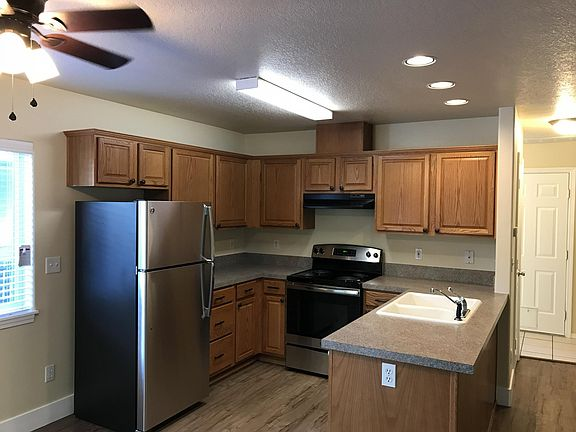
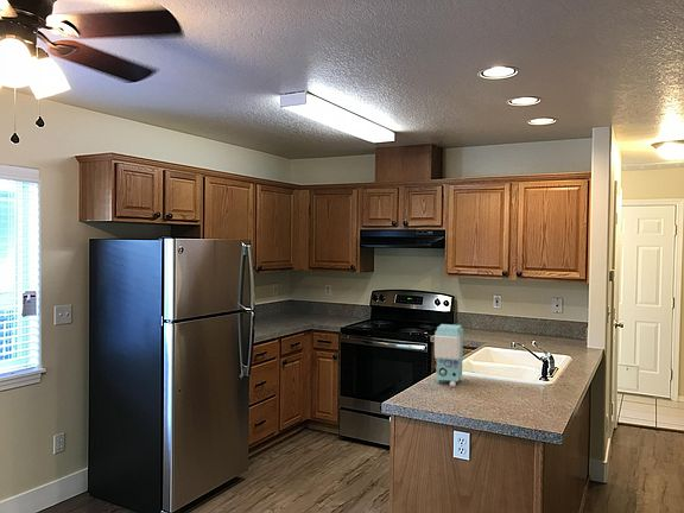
+ dispenser (448, 354)
